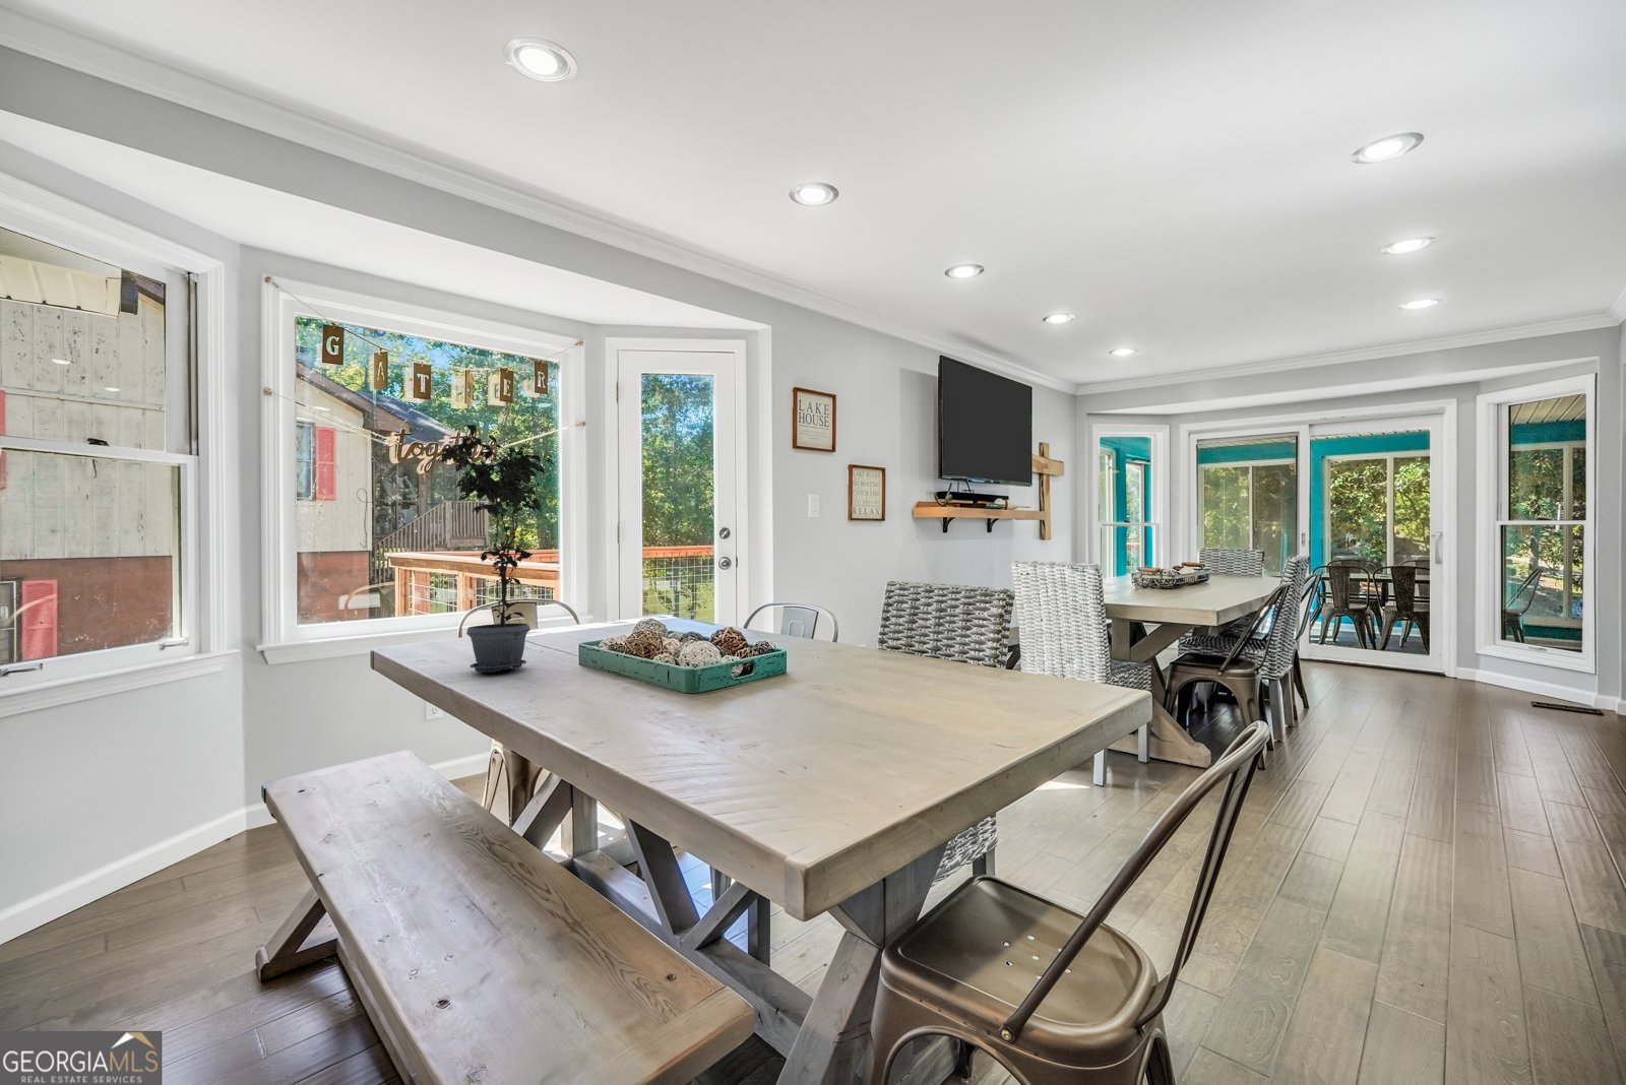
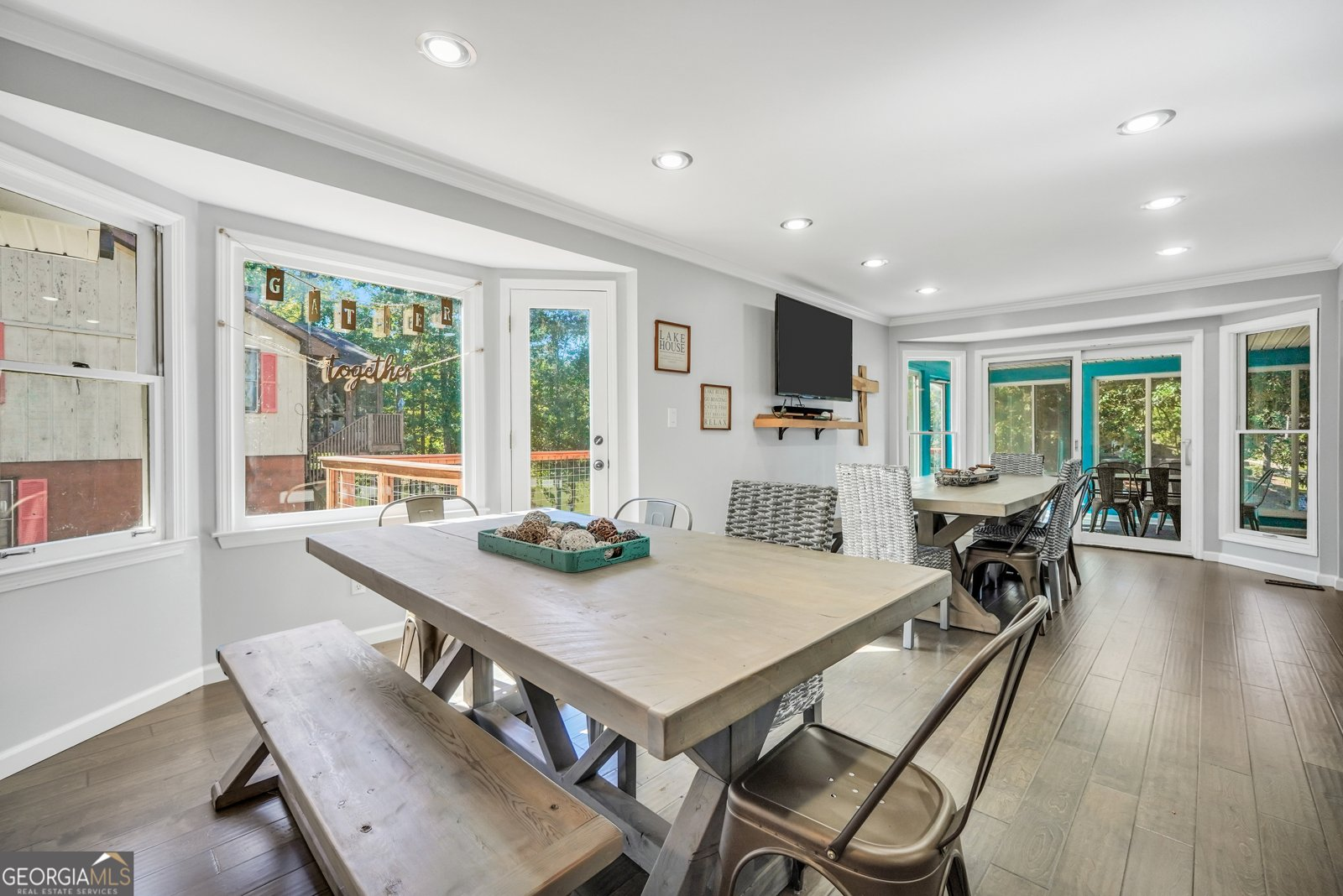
- potted plant (499, 547)
